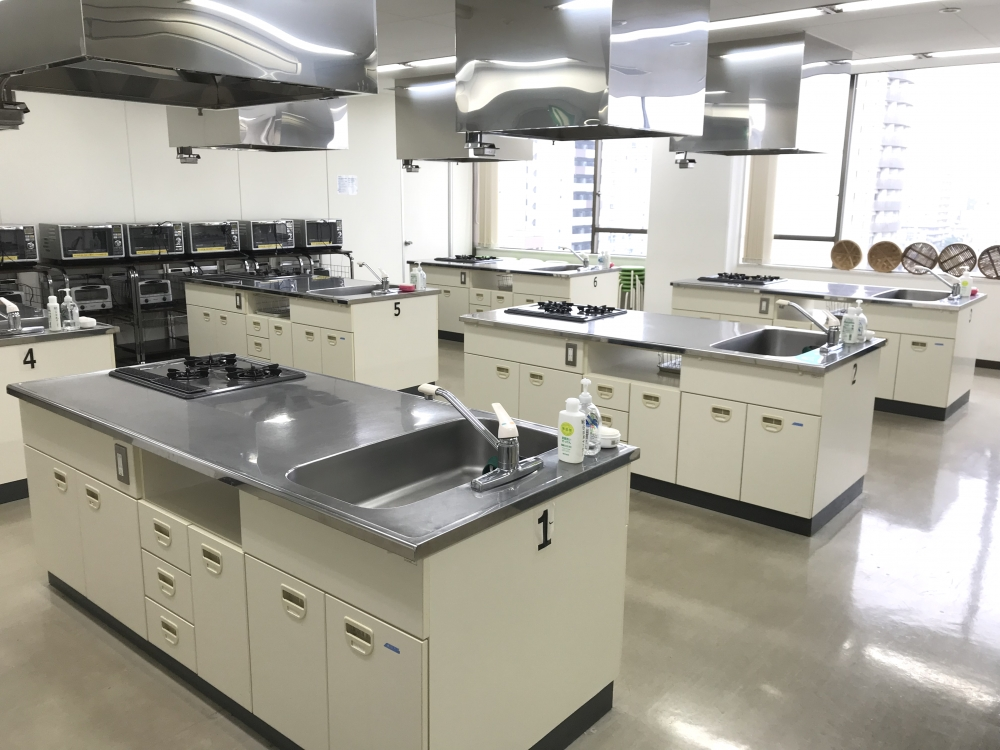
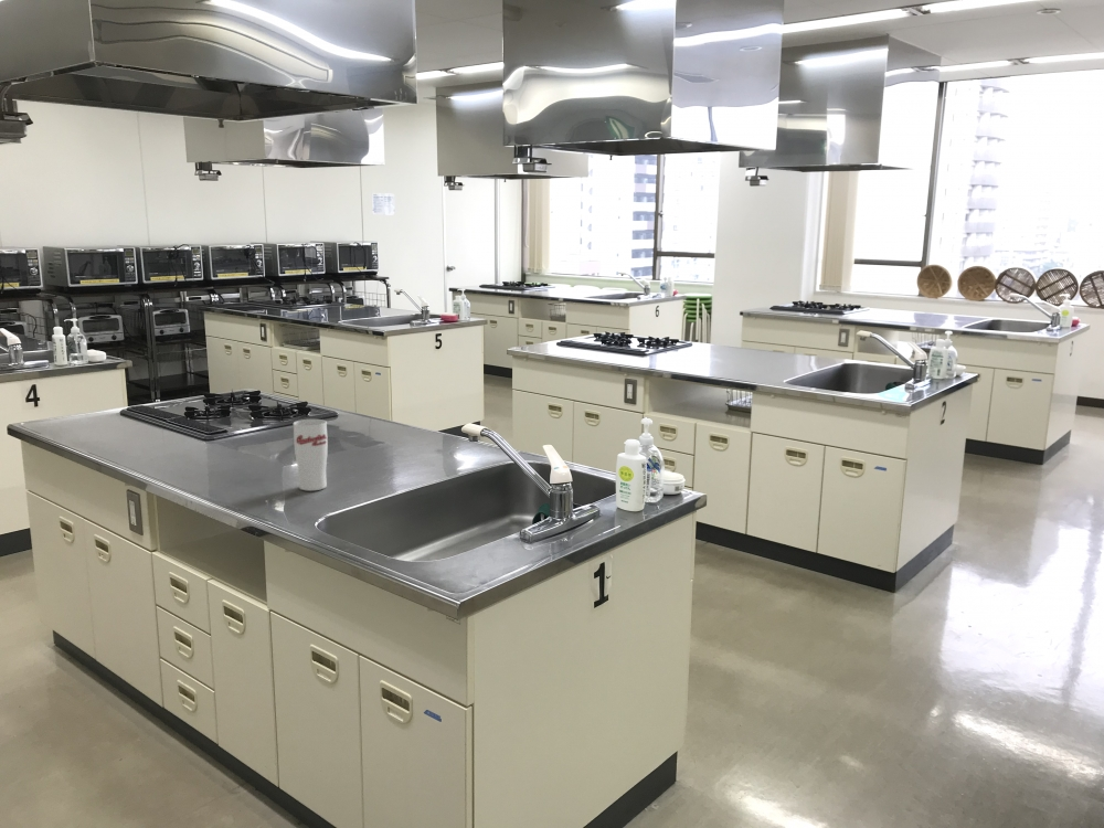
+ cup (311, 455)
